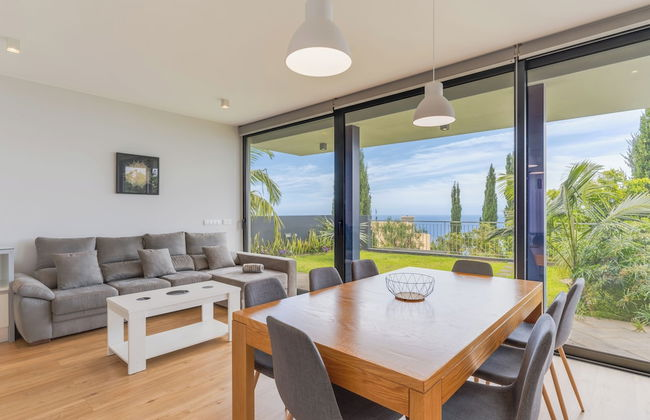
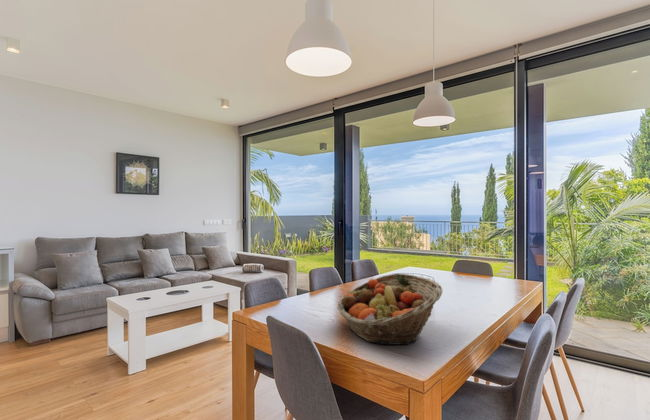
+ fruit basket (387, 304)
